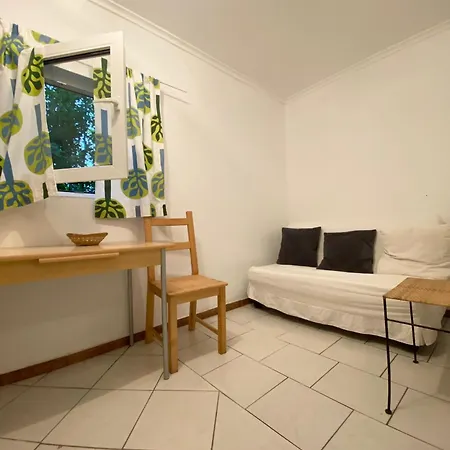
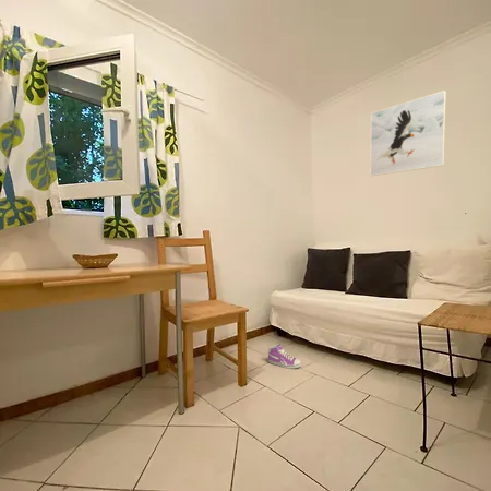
+ sneaker (284, 355)
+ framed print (404, 137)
